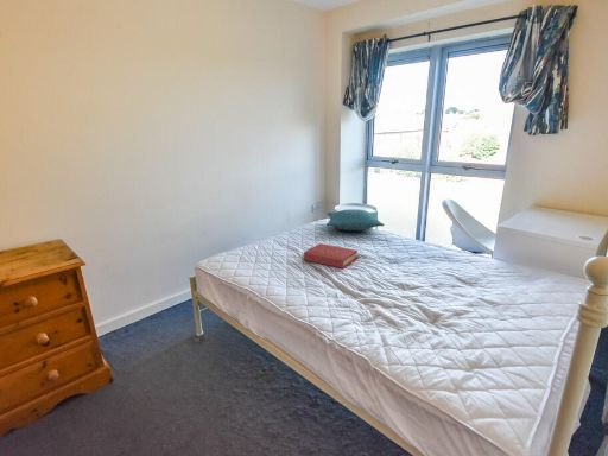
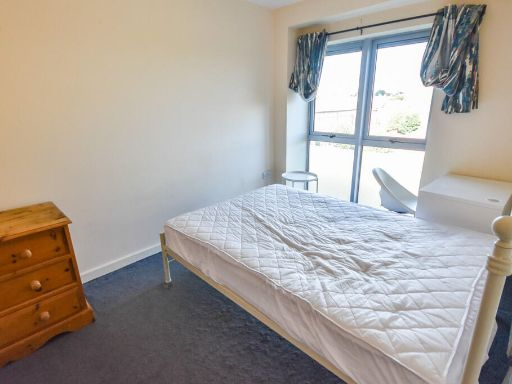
- pillow (353, 218)
- hardback book (330, 254)
